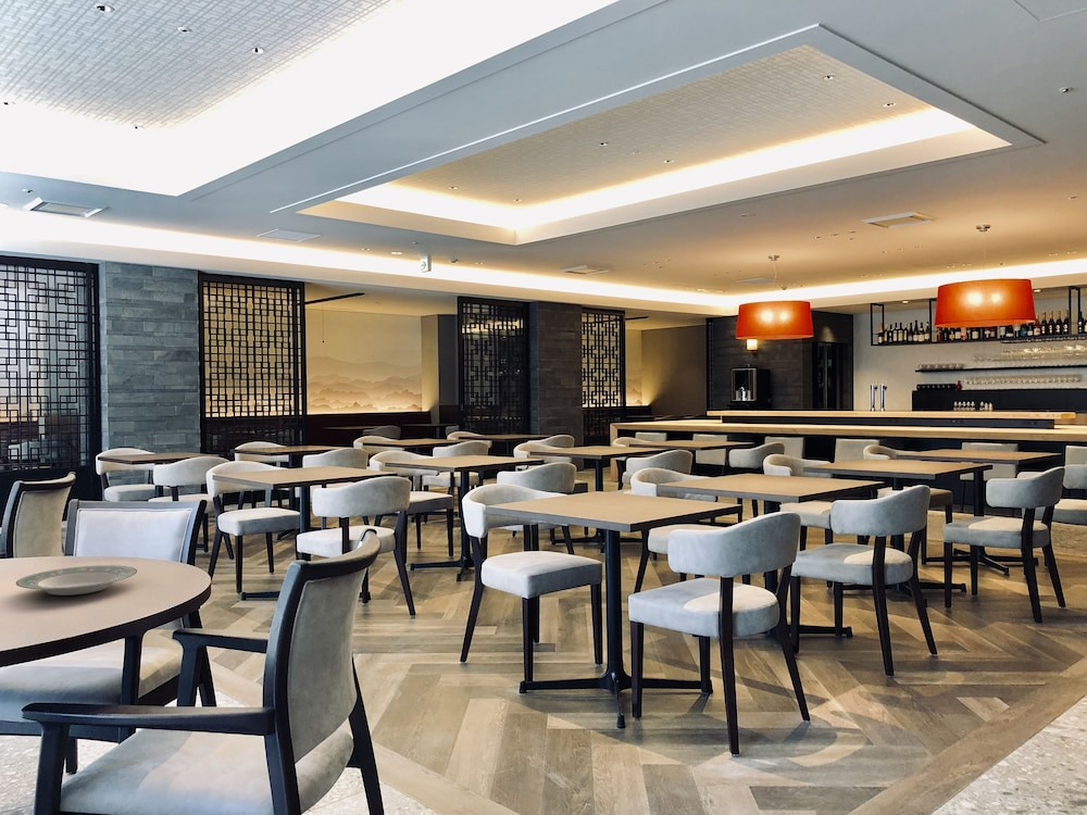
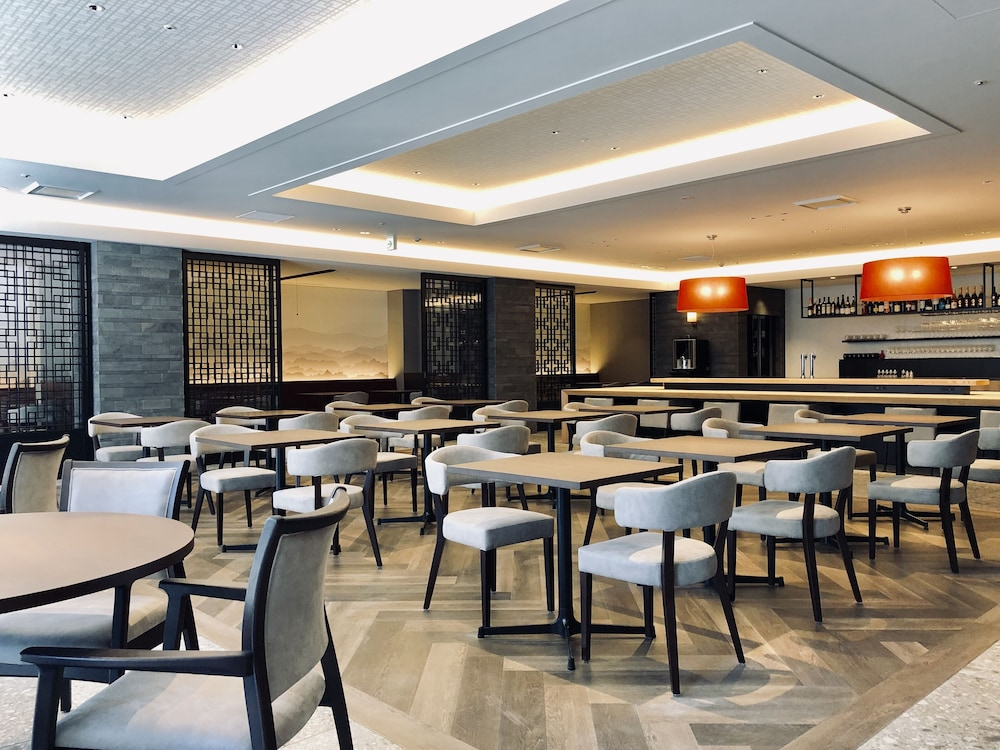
- plate (78, 582)
